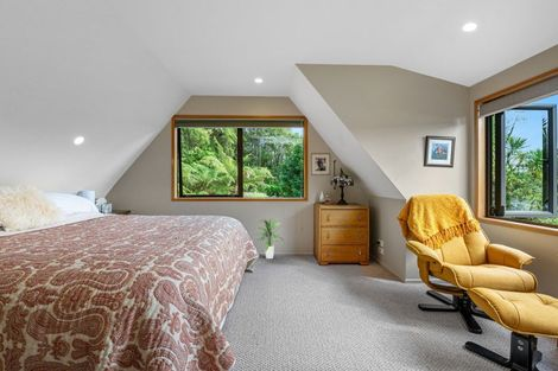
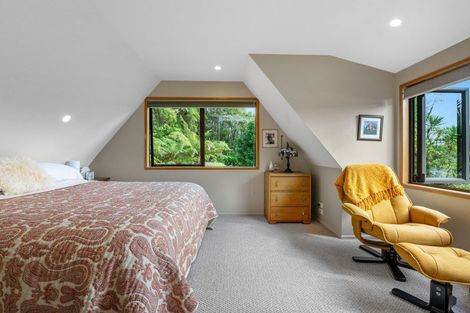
- indoor plant (268, 236)
